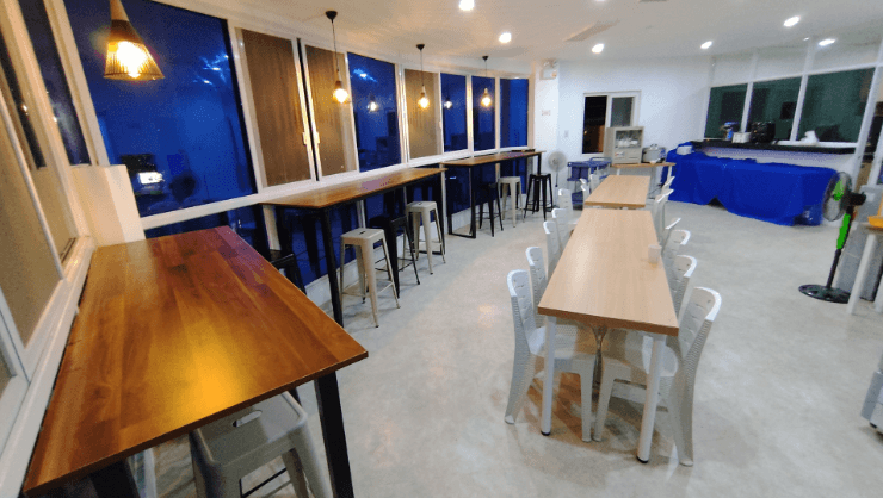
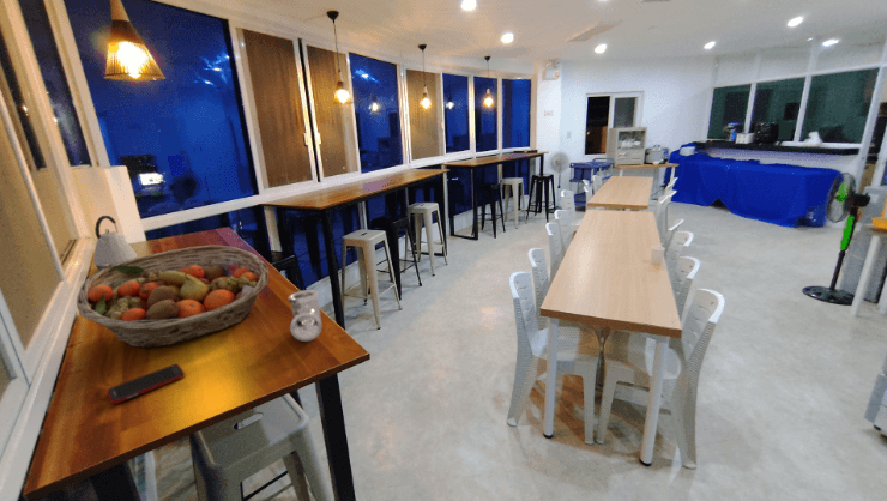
+ kettle (111, 241)
+ pipe fitting (306, 313)
+ cell phone (146, 382)
+ fruit basket (185, 291)
